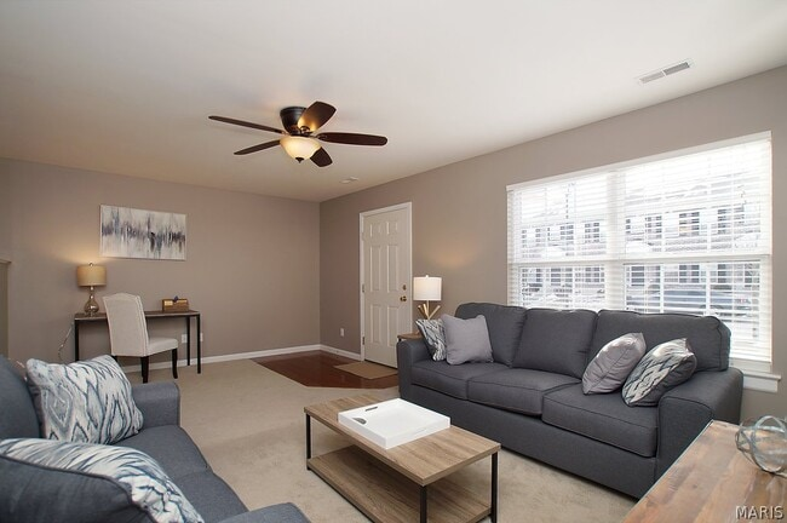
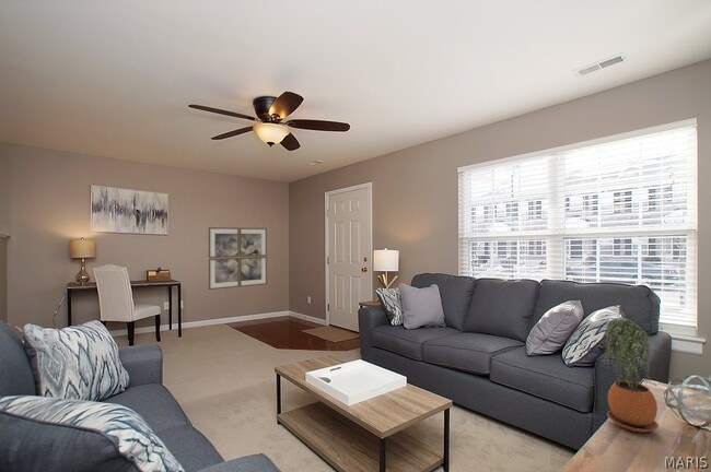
+ potted plant (627, 371)
+ wall art (240, 258)
